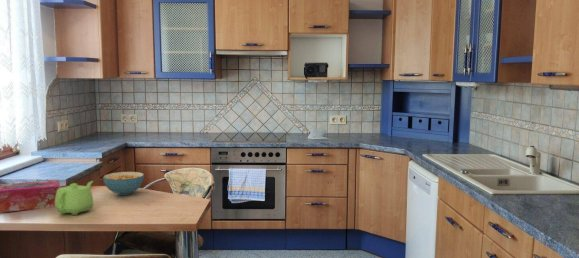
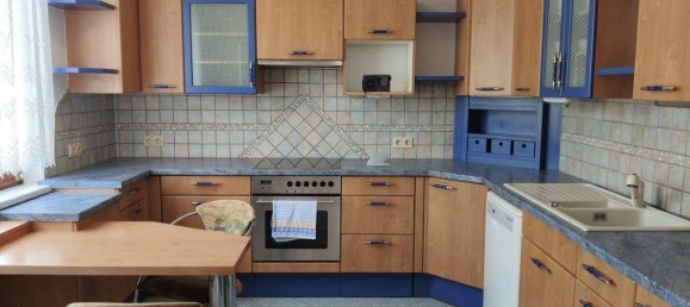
- teapot (76, 197)
- tissue box (25, 195)
- cereal bowl (124, 184)
